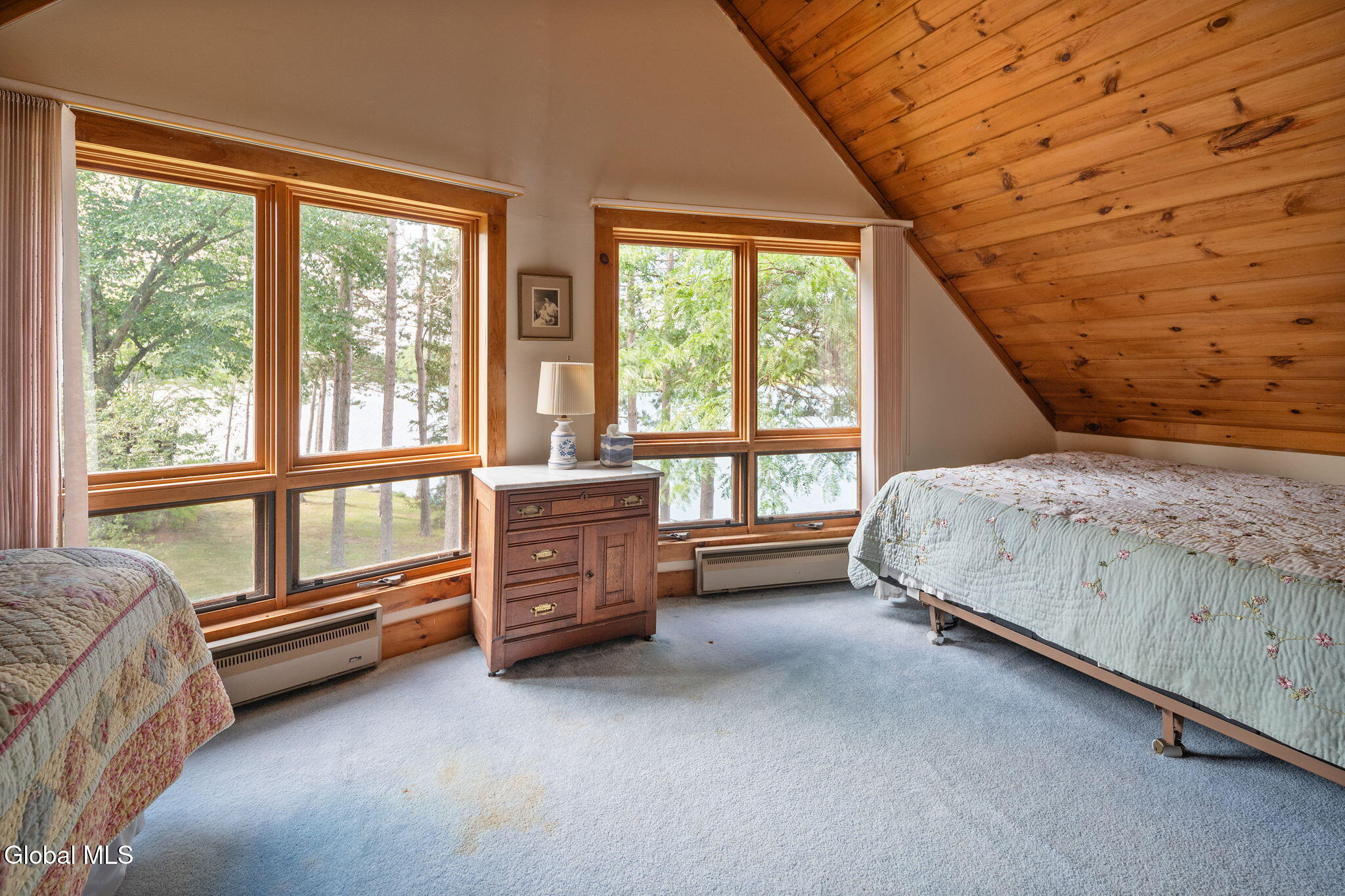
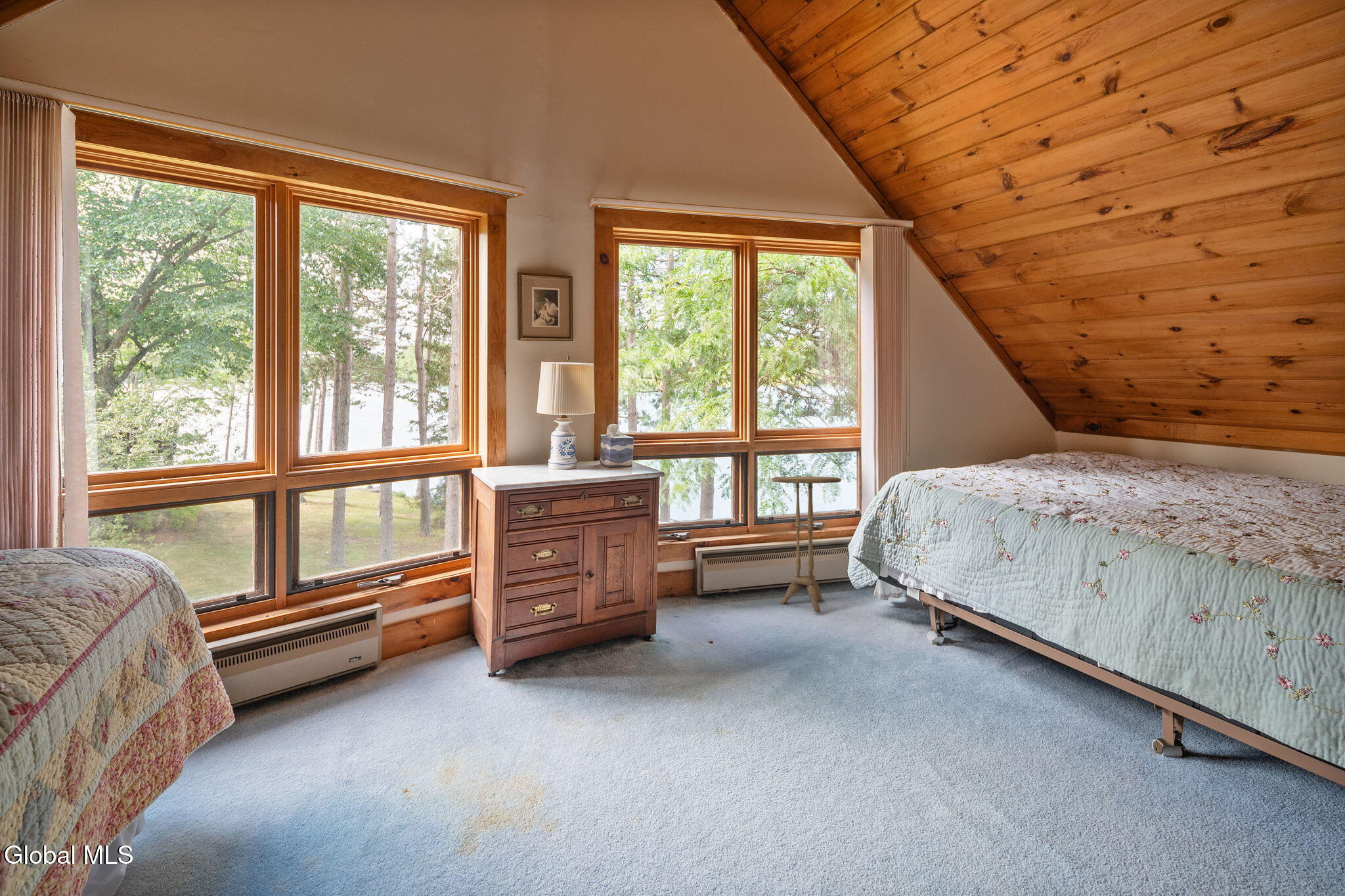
+ side table (808, 542)
